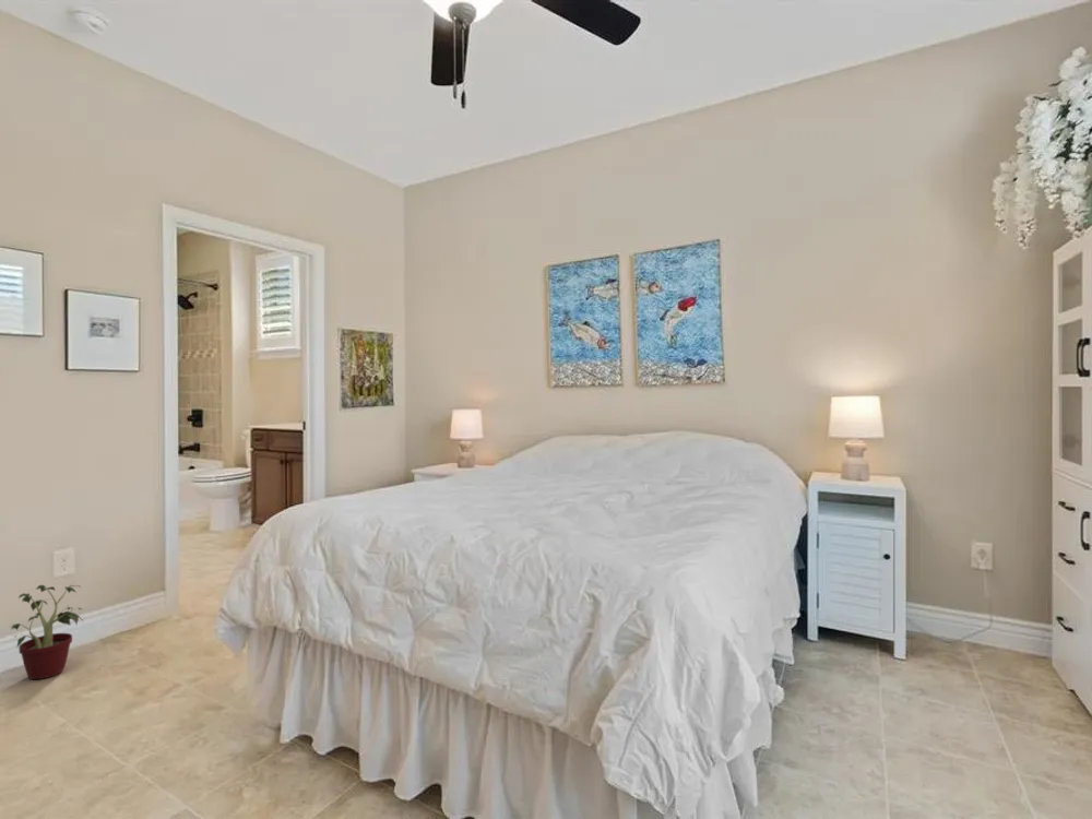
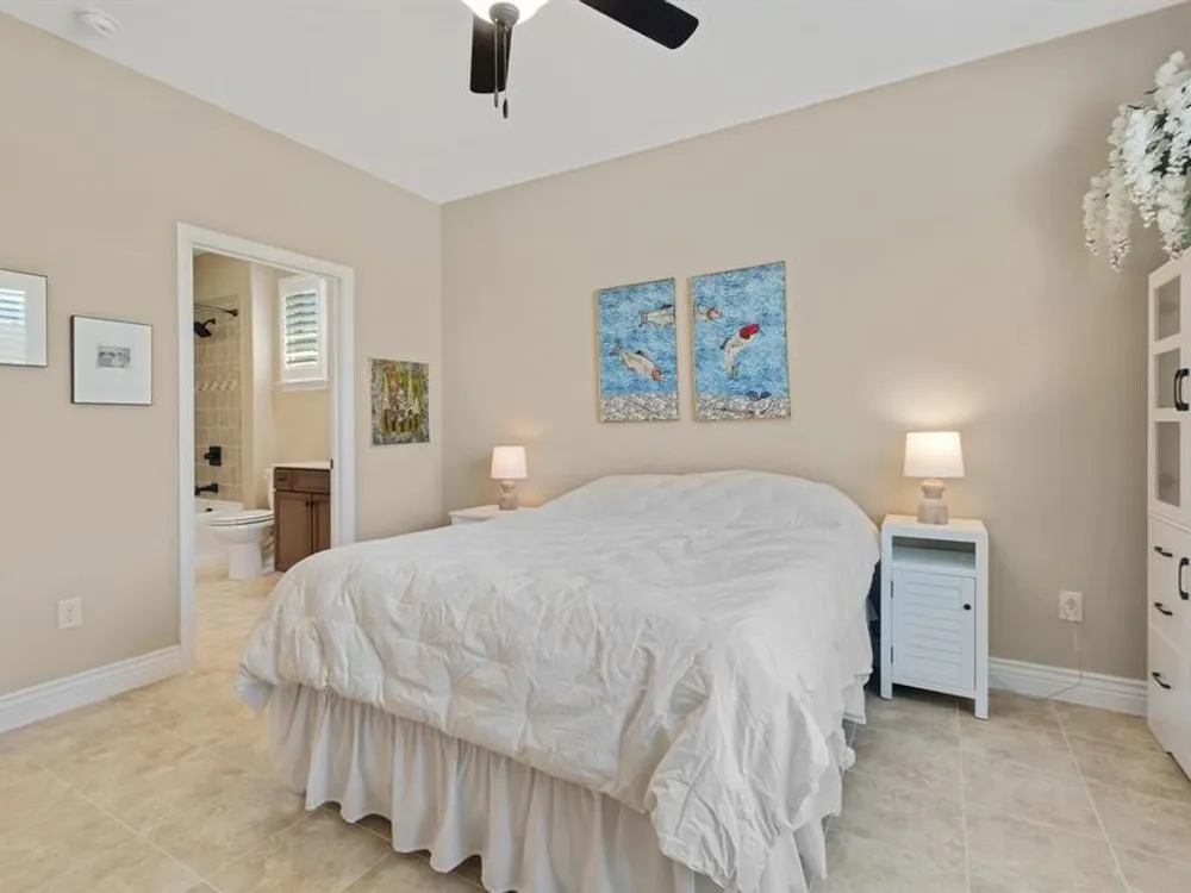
- potted plant (43, 626)
